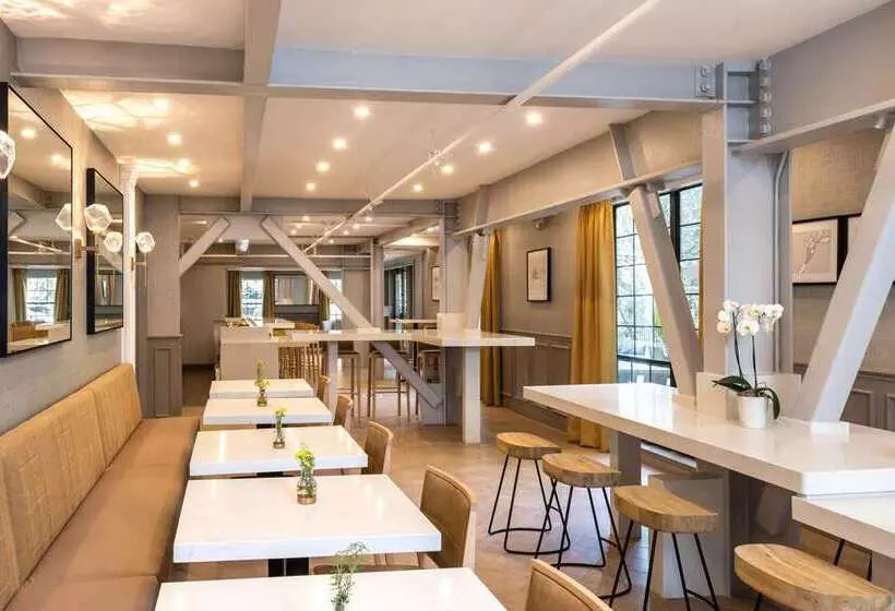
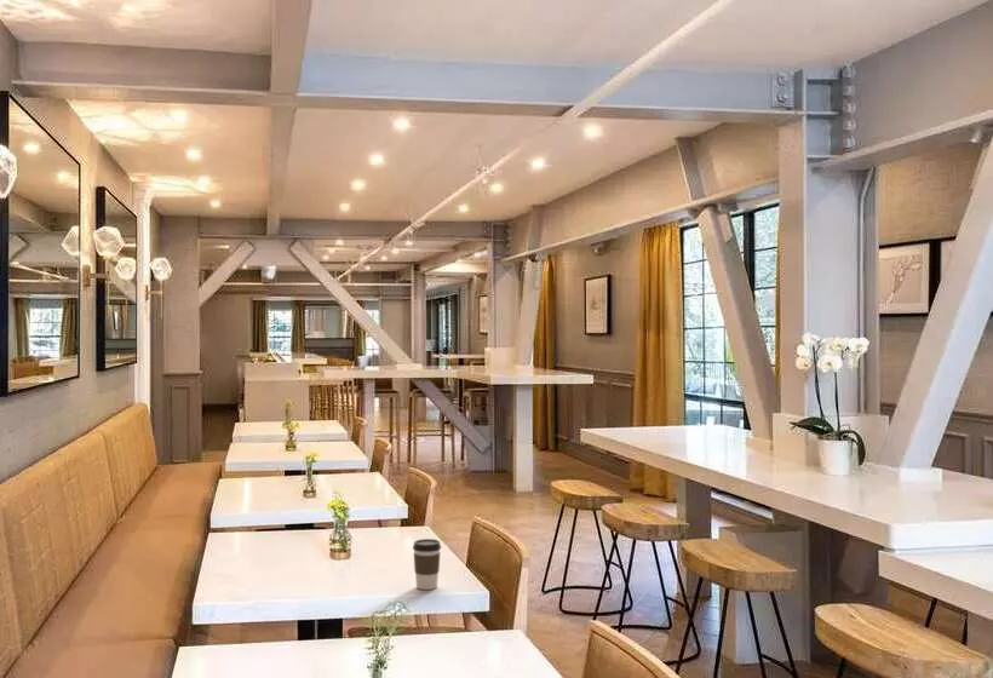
+ coffee cup (426, 564)
